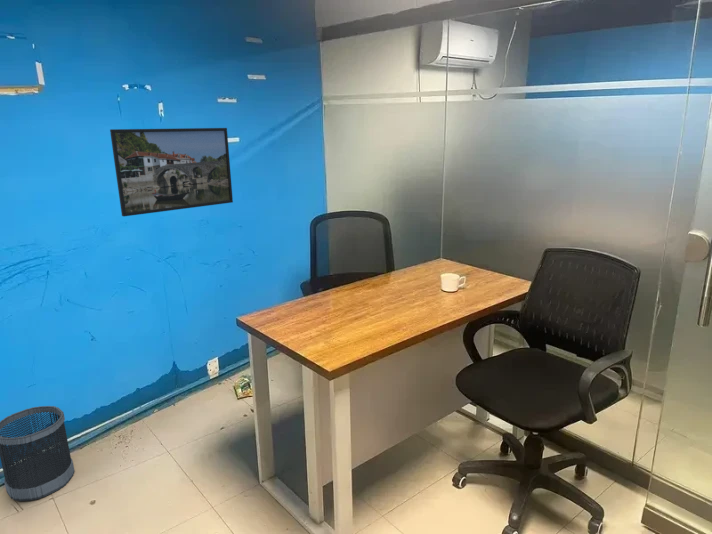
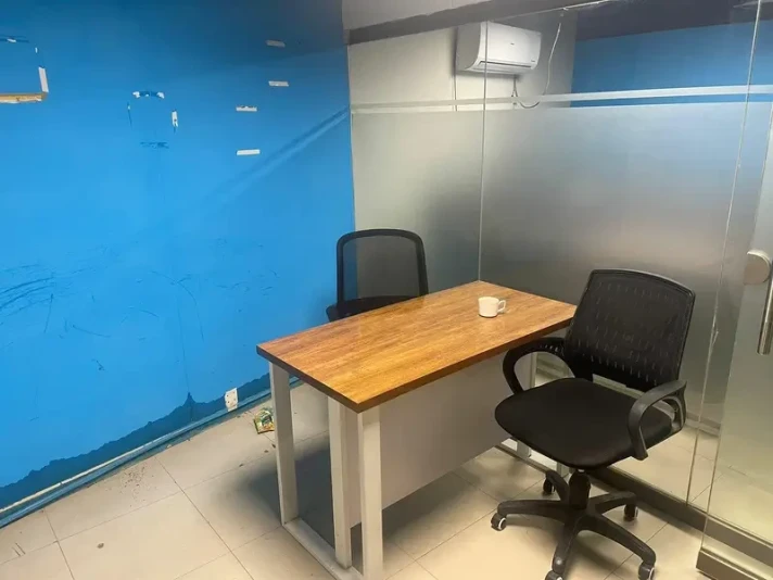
- wastebasket (35, 451)
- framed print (177, 169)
